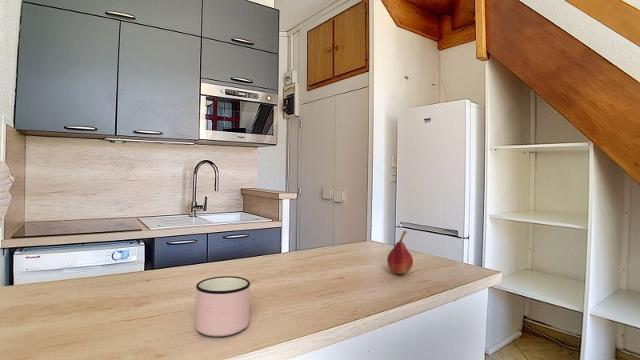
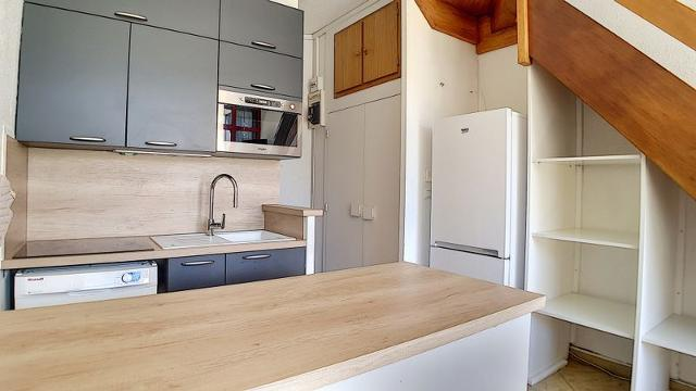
- mug (220, 302)
- fruit (400, 252)
